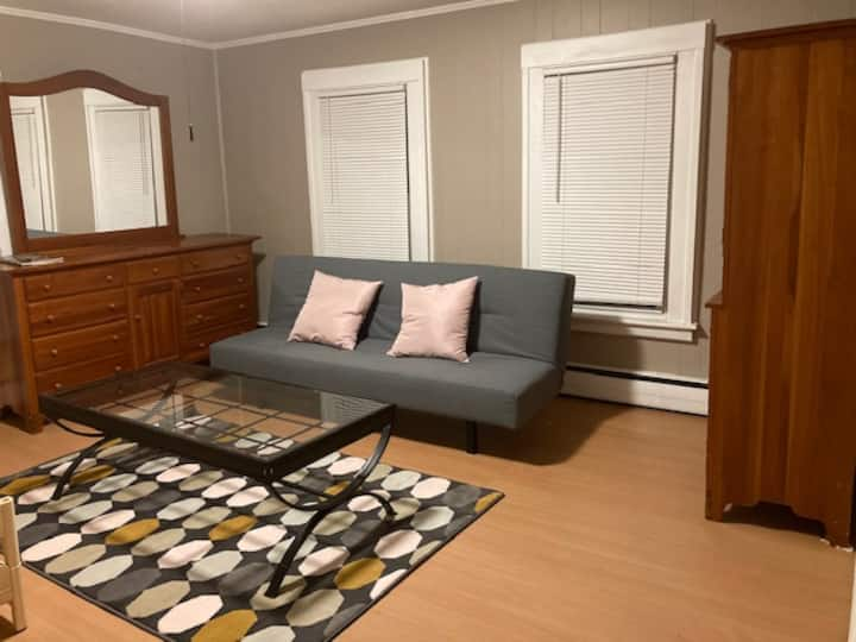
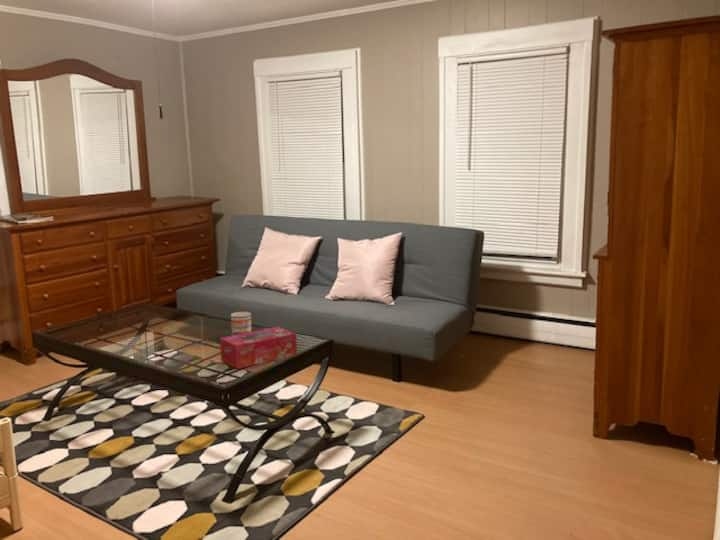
+ tissue box (258, 346)
+ mug (243, 324)
